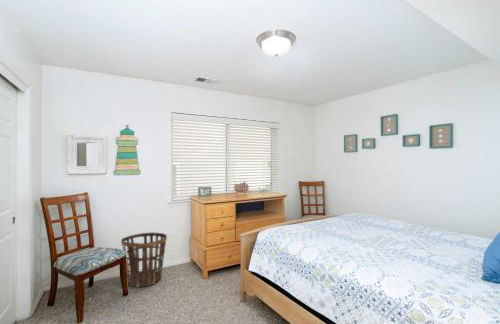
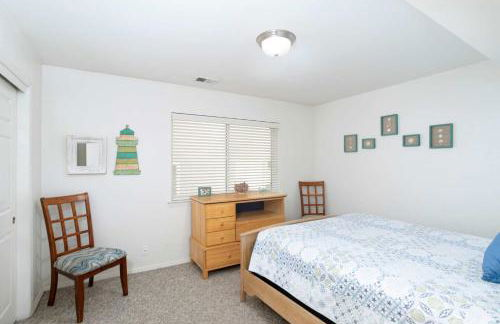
- basket (144, 258)
